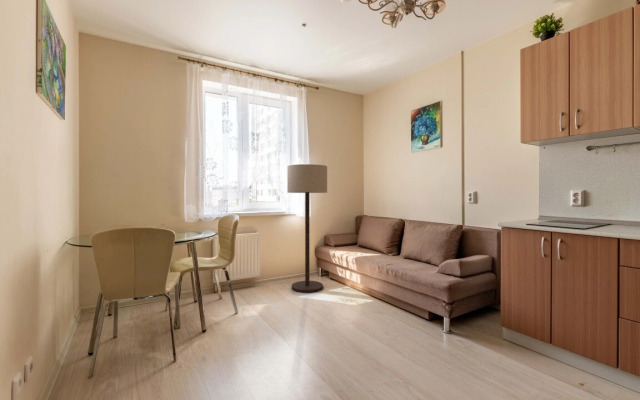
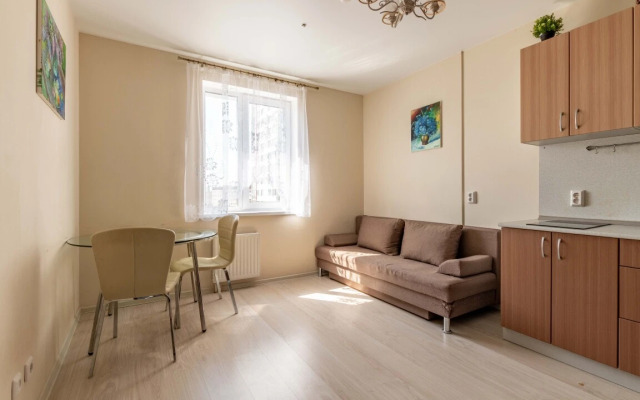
- floor lamp (307, 227)
